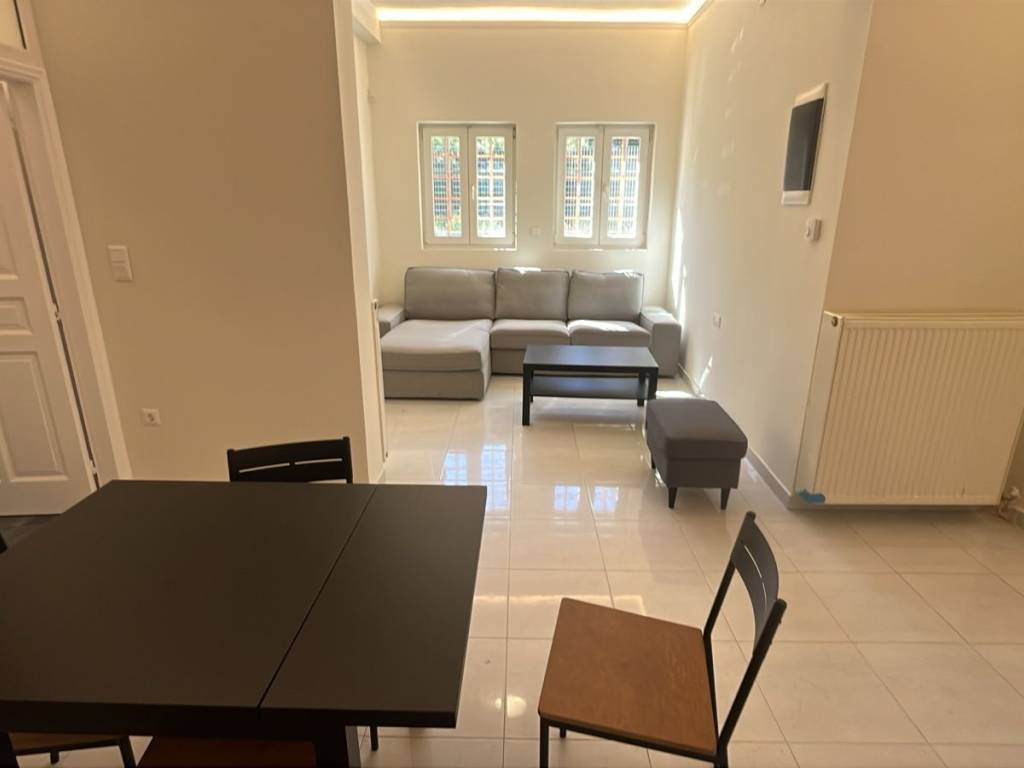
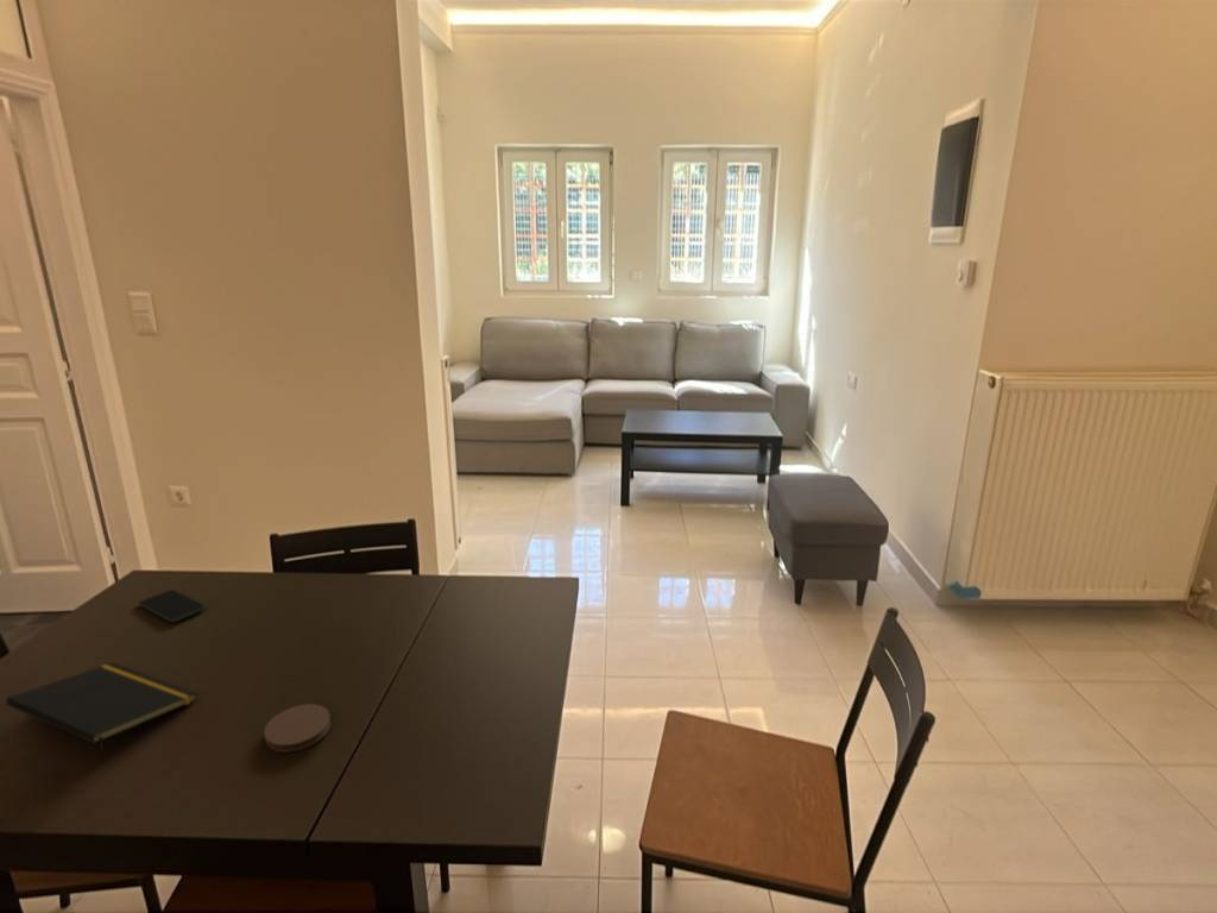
+ coaster (297, 726)
+ smartphone (172, 605)
+ notepad (103, 699)
